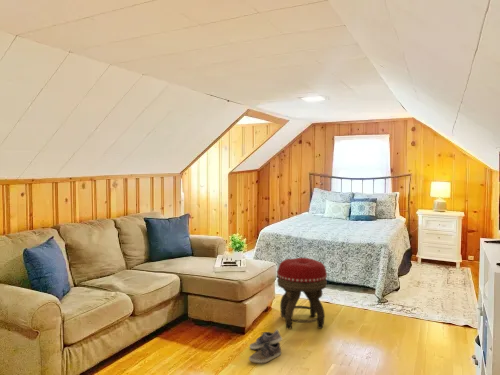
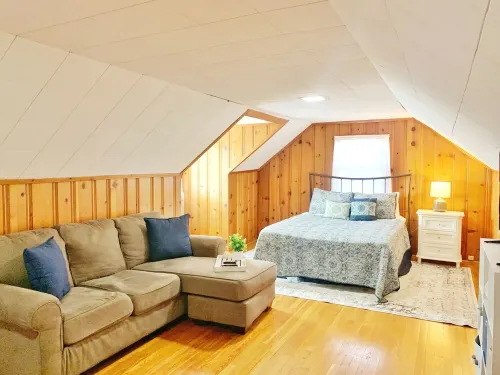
- shoe (259, 342)
- footstool (301, 291)
